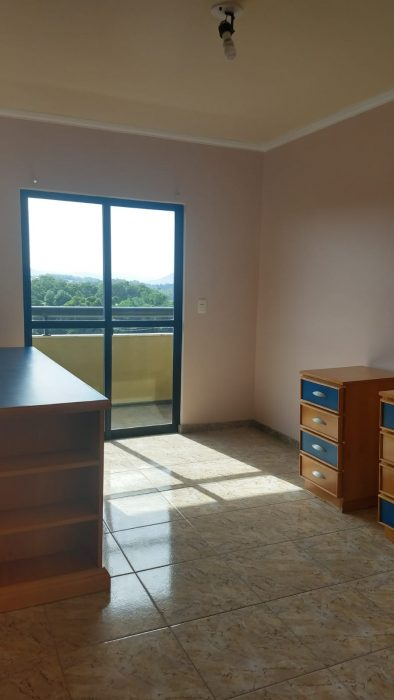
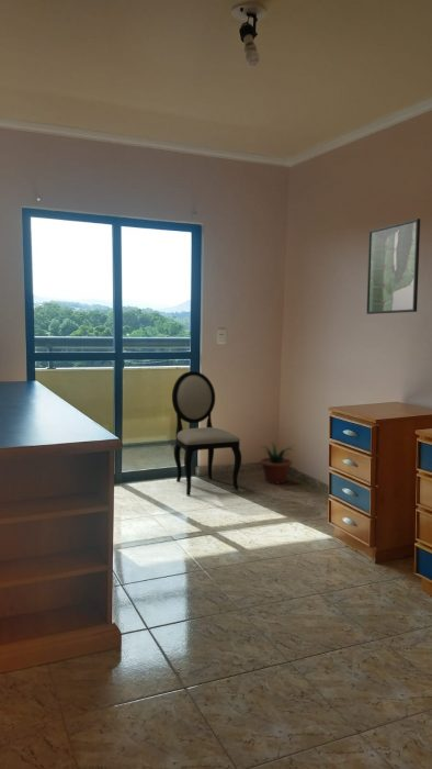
+ potted plant (277, 462)
+ dining chair (202, 430)
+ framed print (391, 269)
